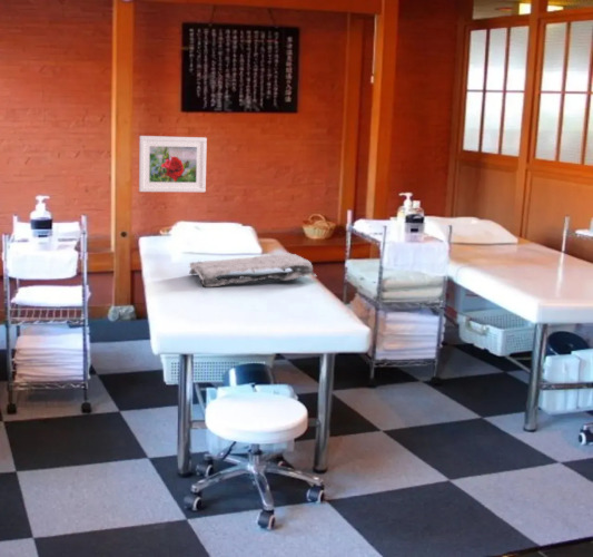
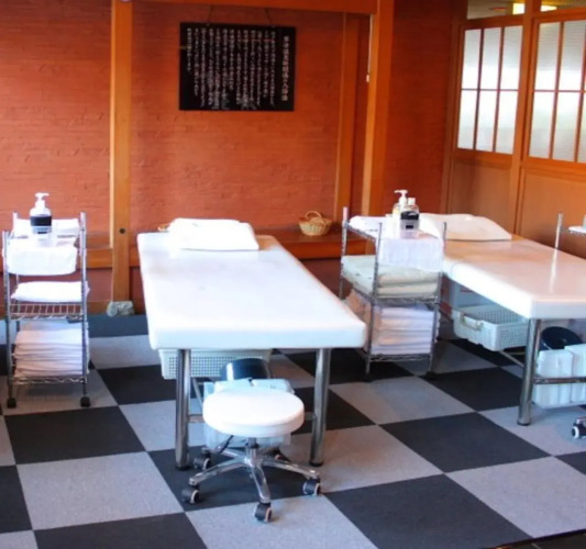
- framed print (172, 164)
- stone plaque (249, 268)
